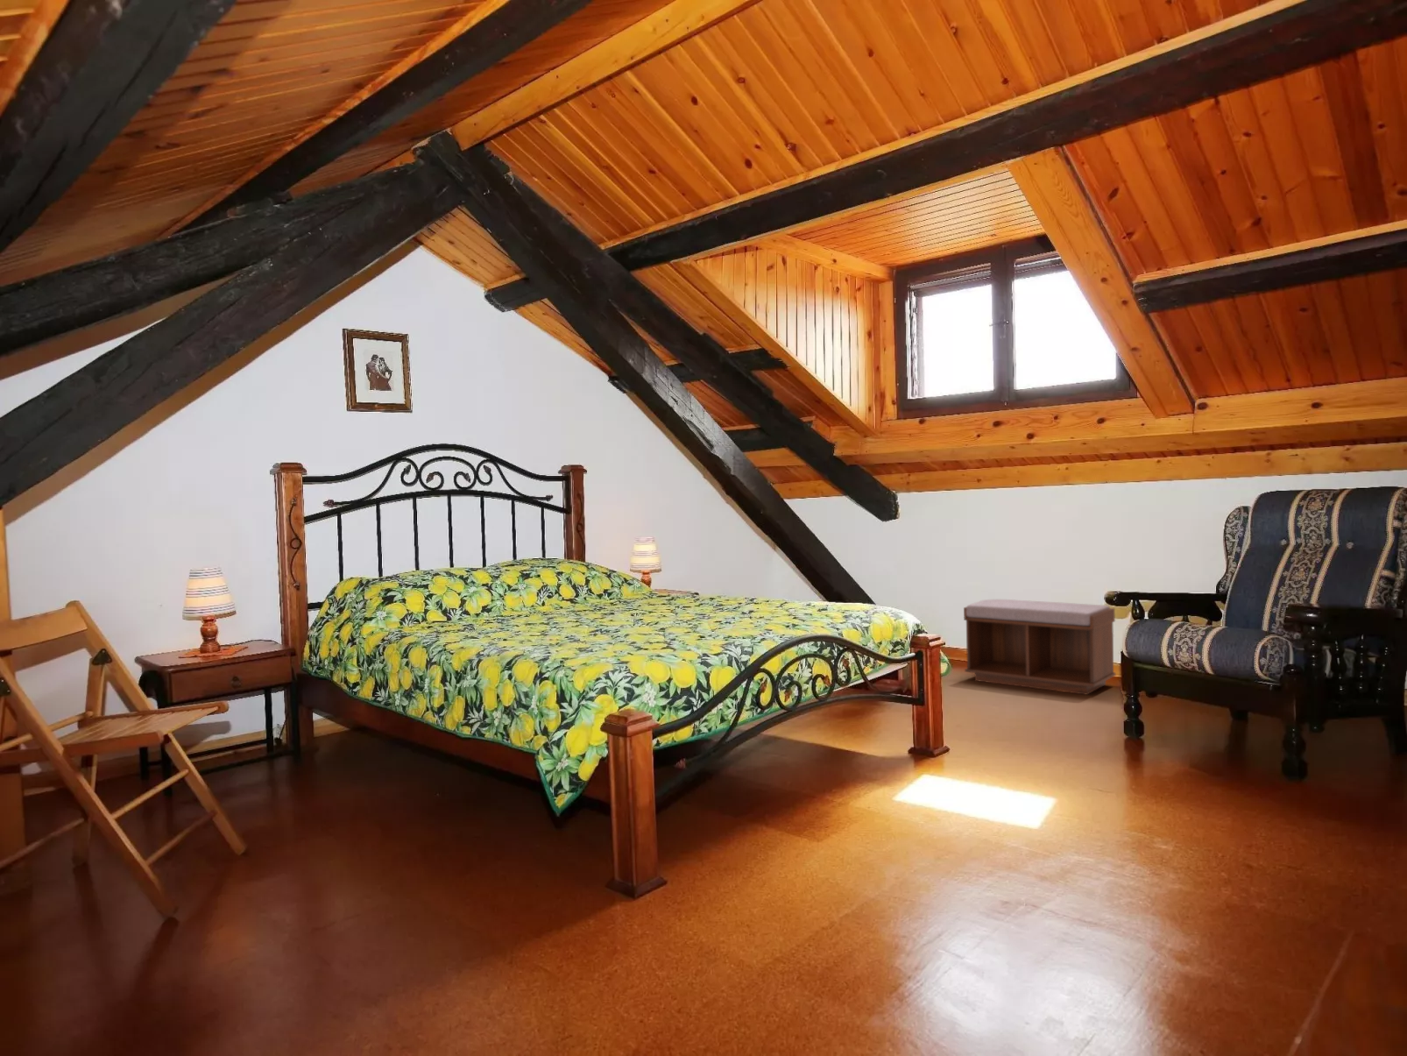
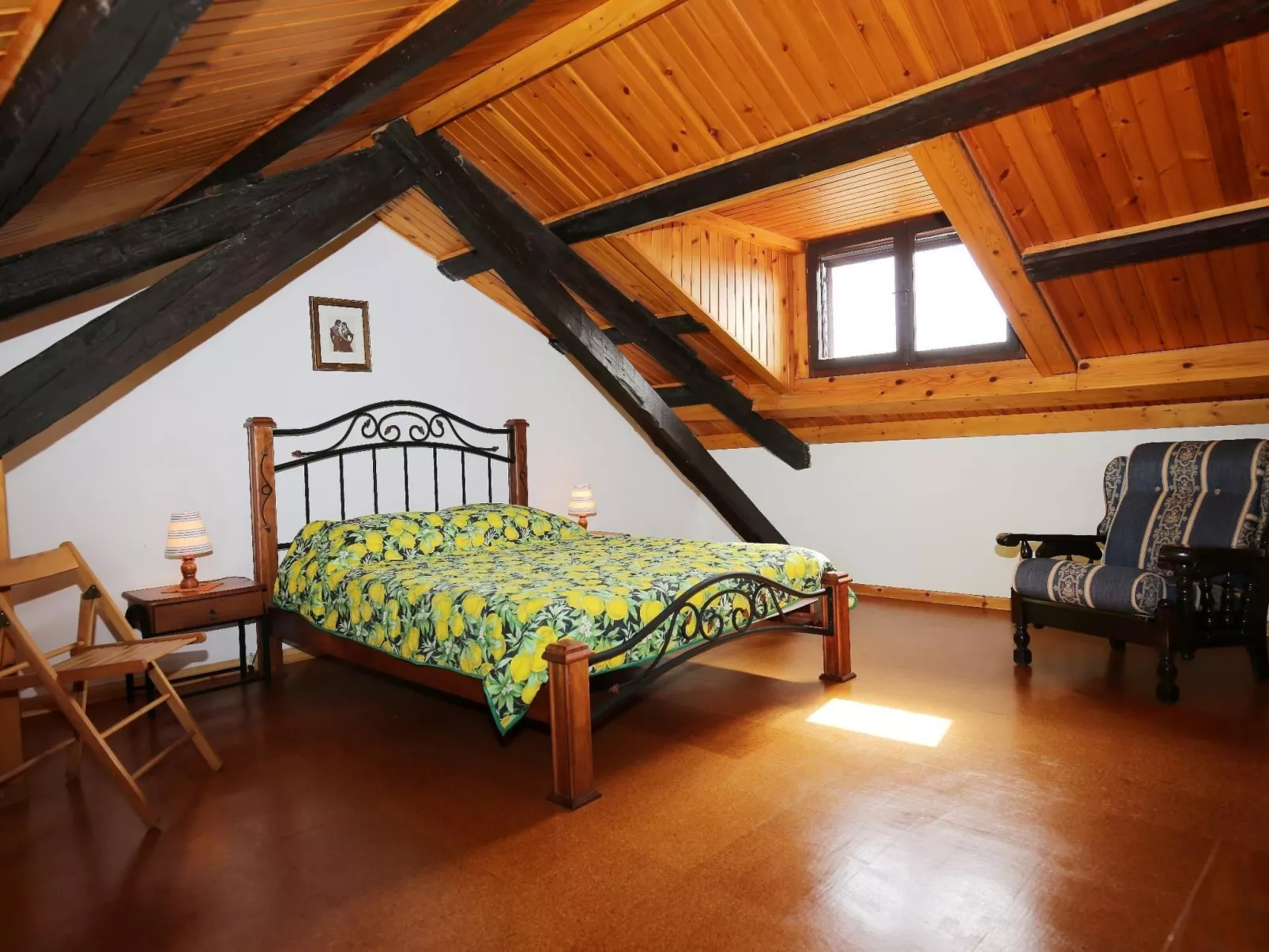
- bench (1038, 642)
